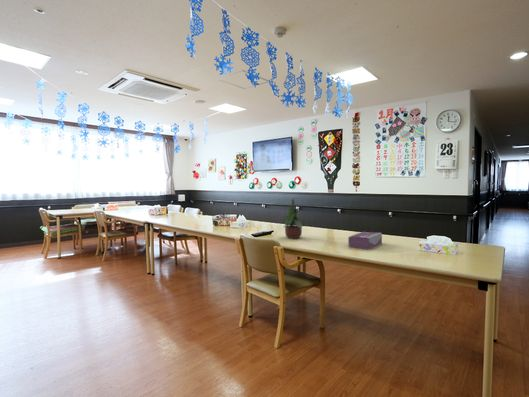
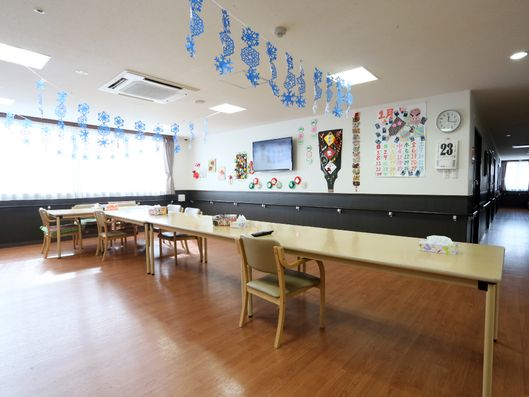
- tissue box (365, 239)
- potted plant (292, 218)
